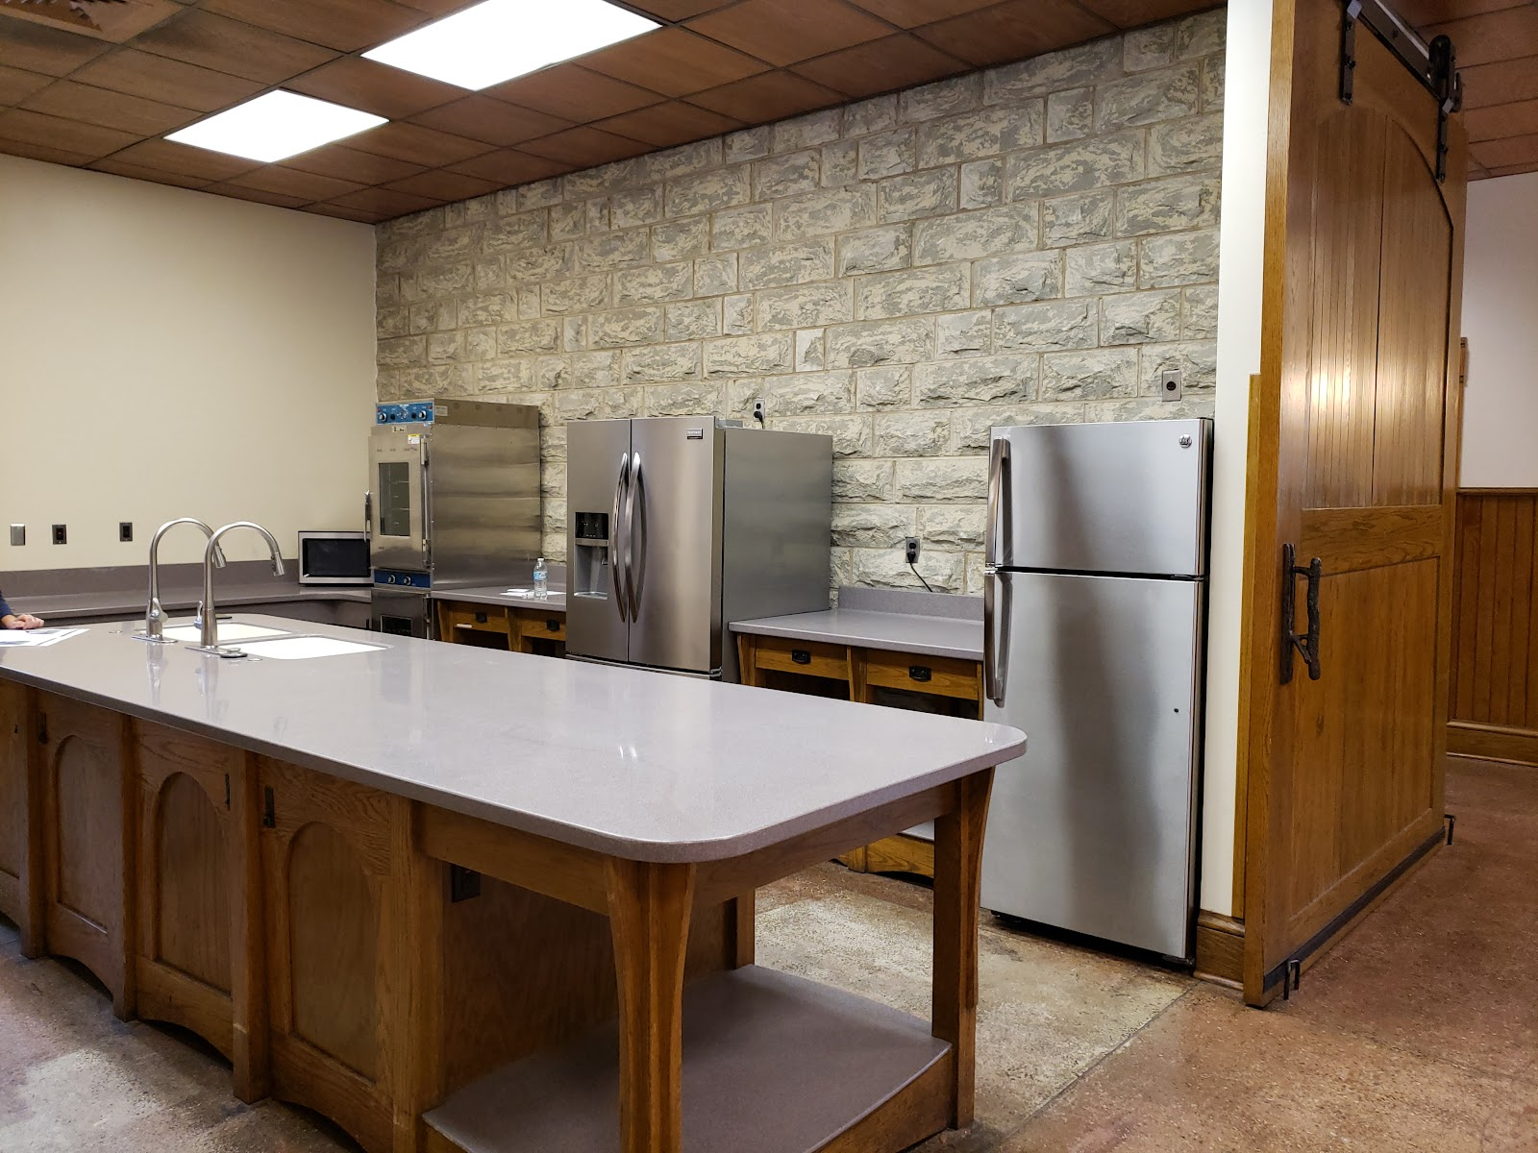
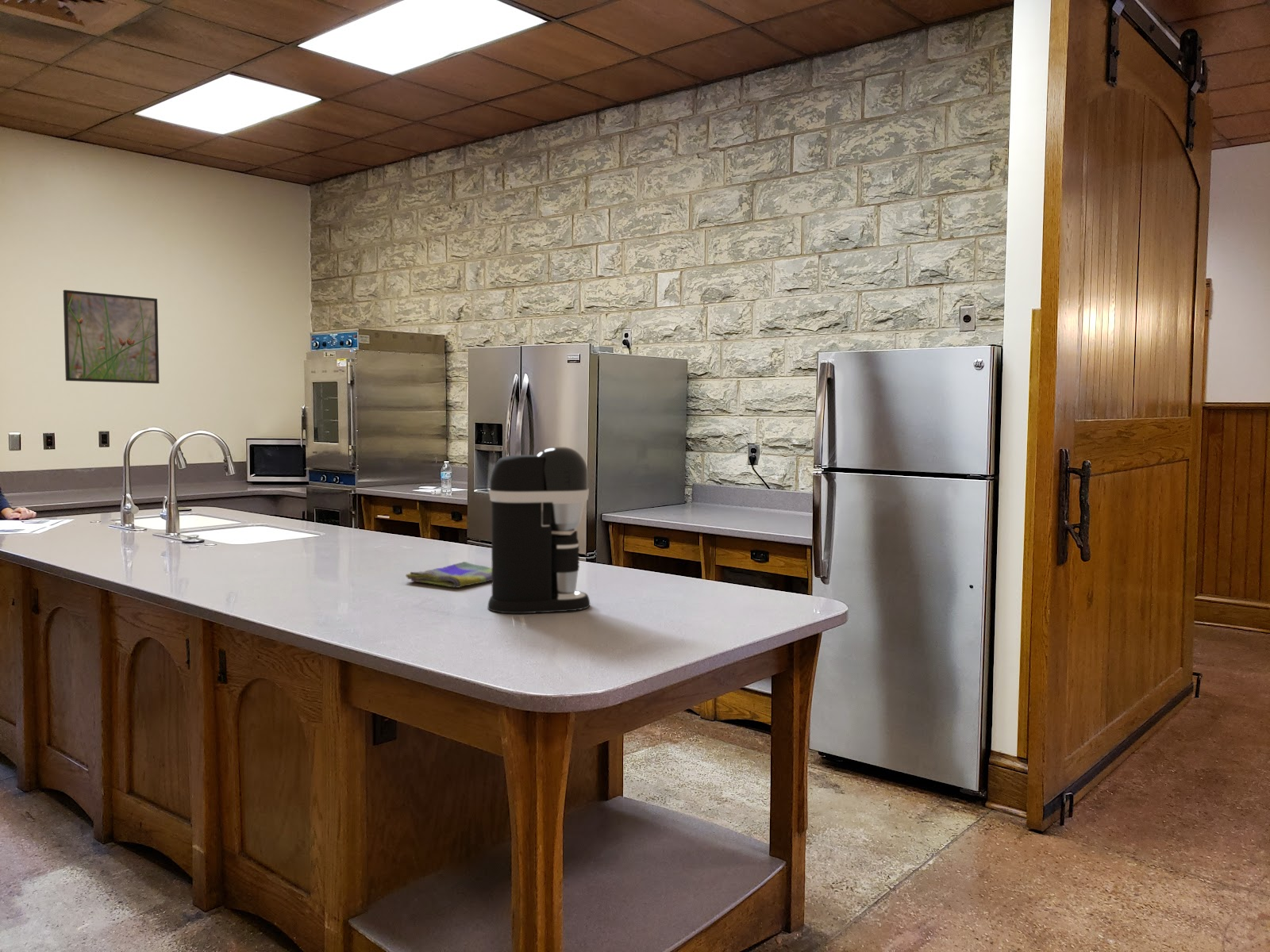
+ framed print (113, 338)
+ dish towel (462, 574)
+ coffee maker (539, 527)
